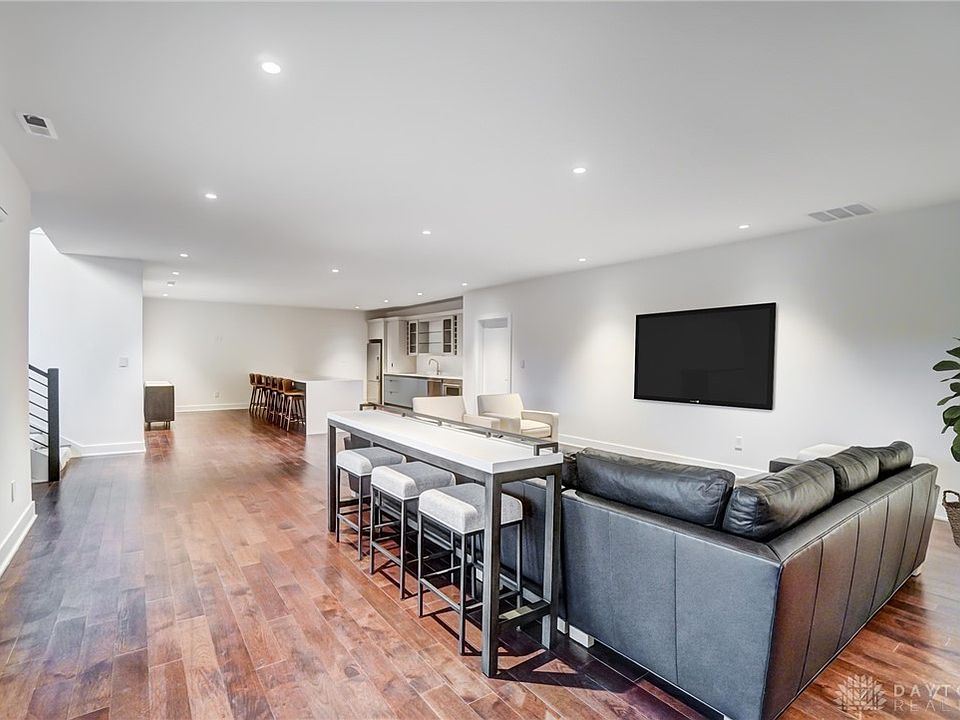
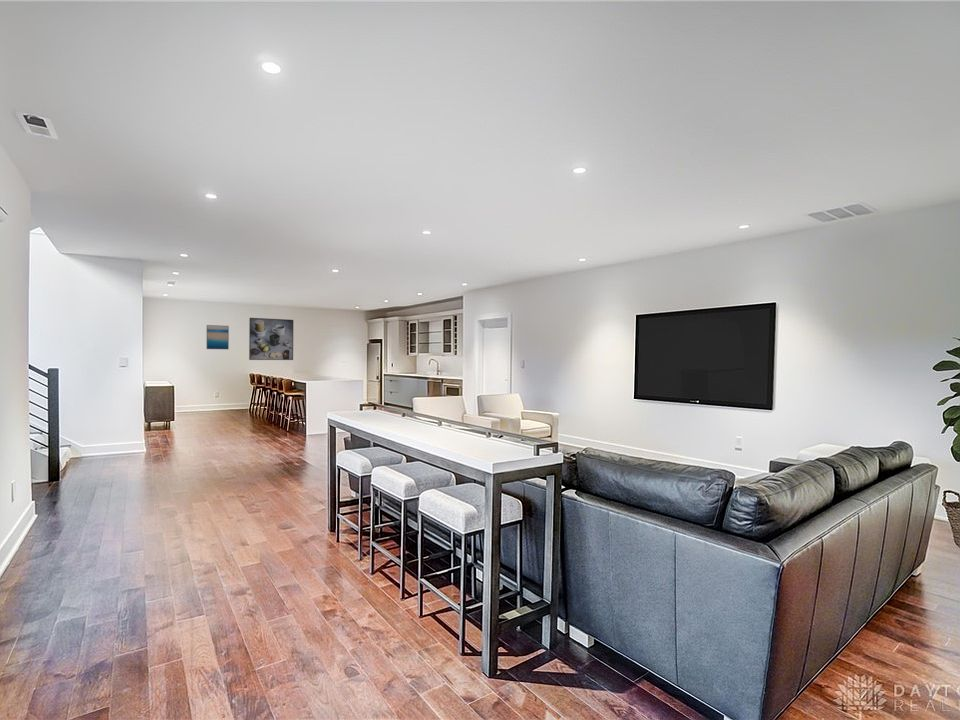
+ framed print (271, 339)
+ wall art (217, 337)
